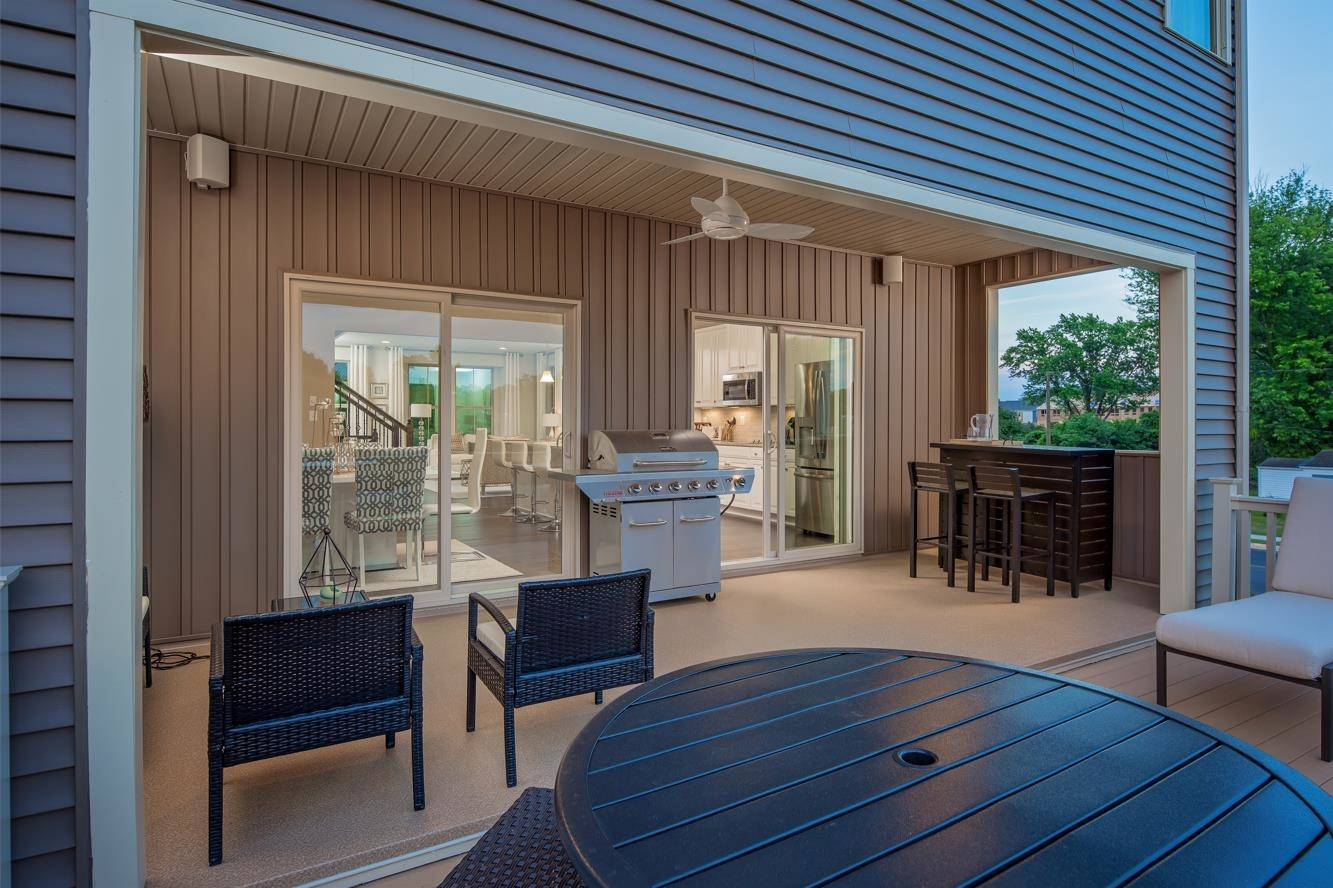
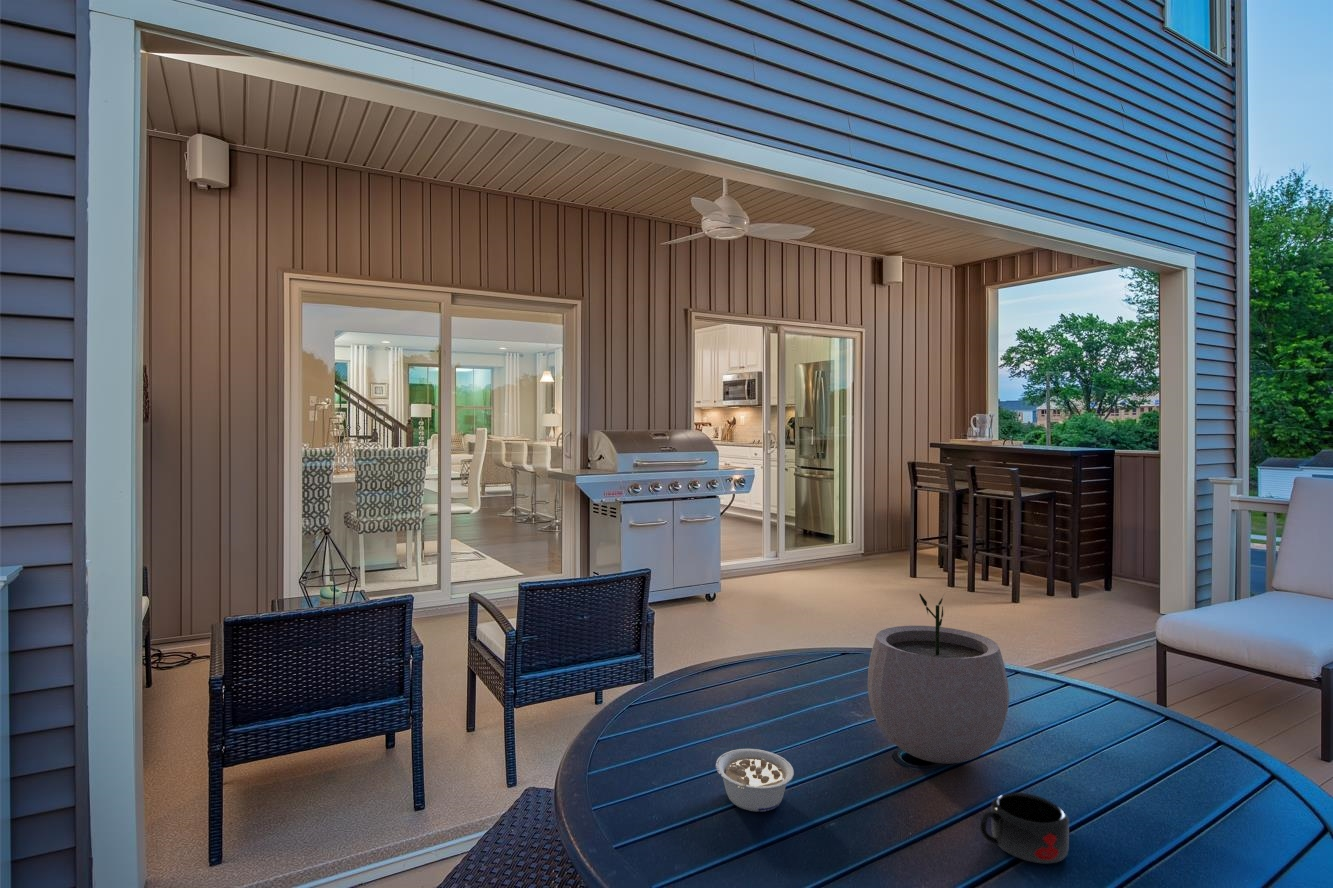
+ mug (1021, 826)
+ plant pot (935, 672)
+ legume (755, 780)
